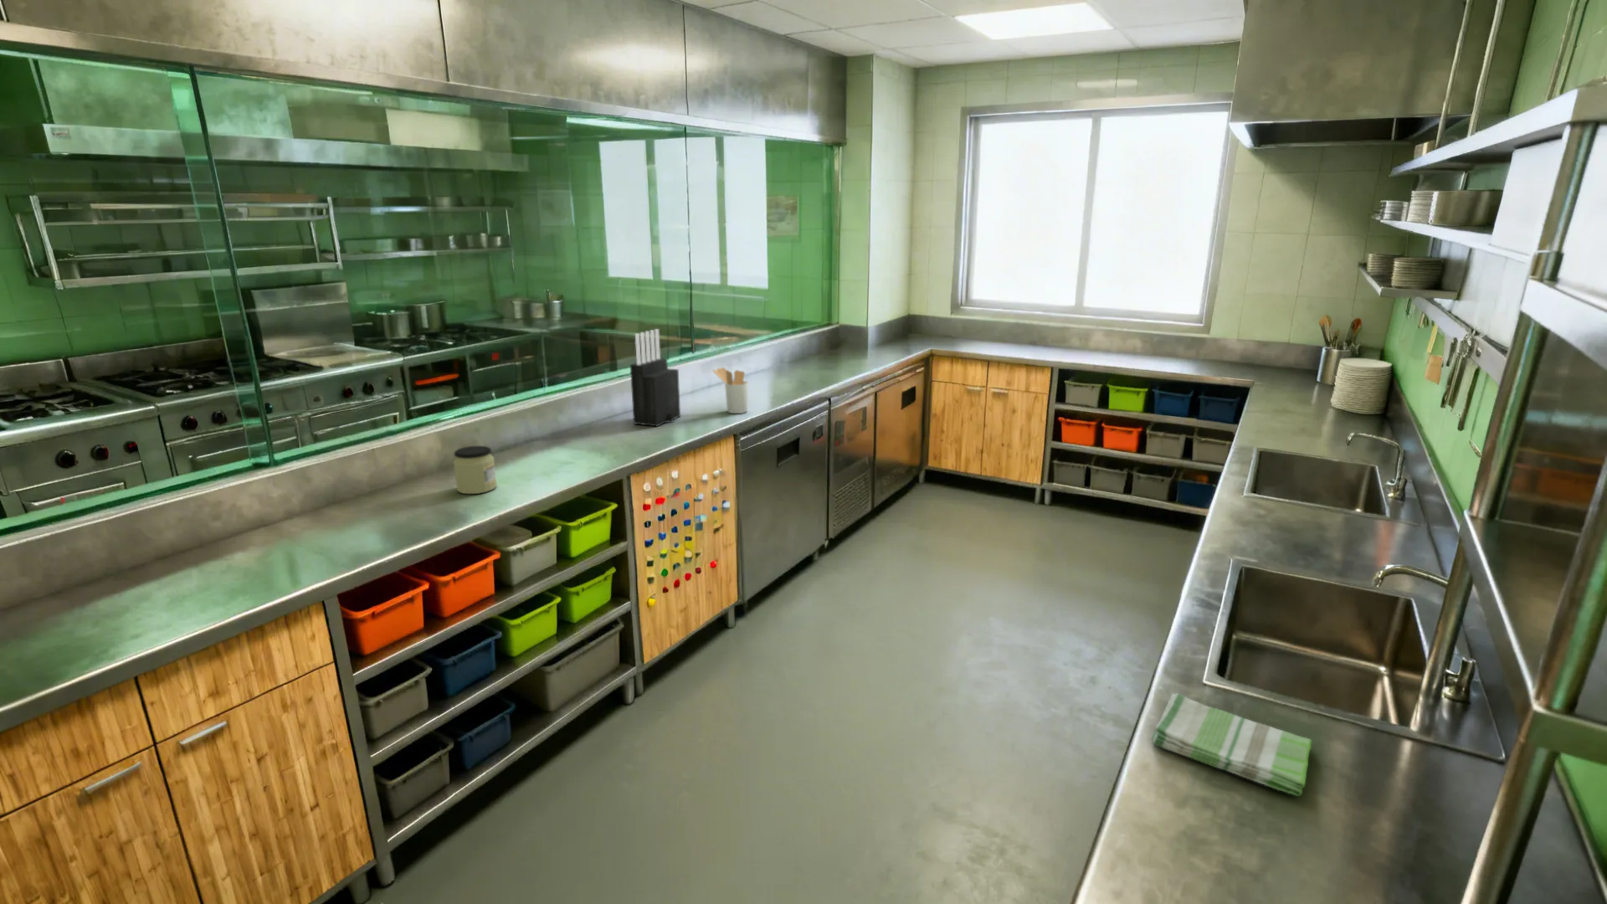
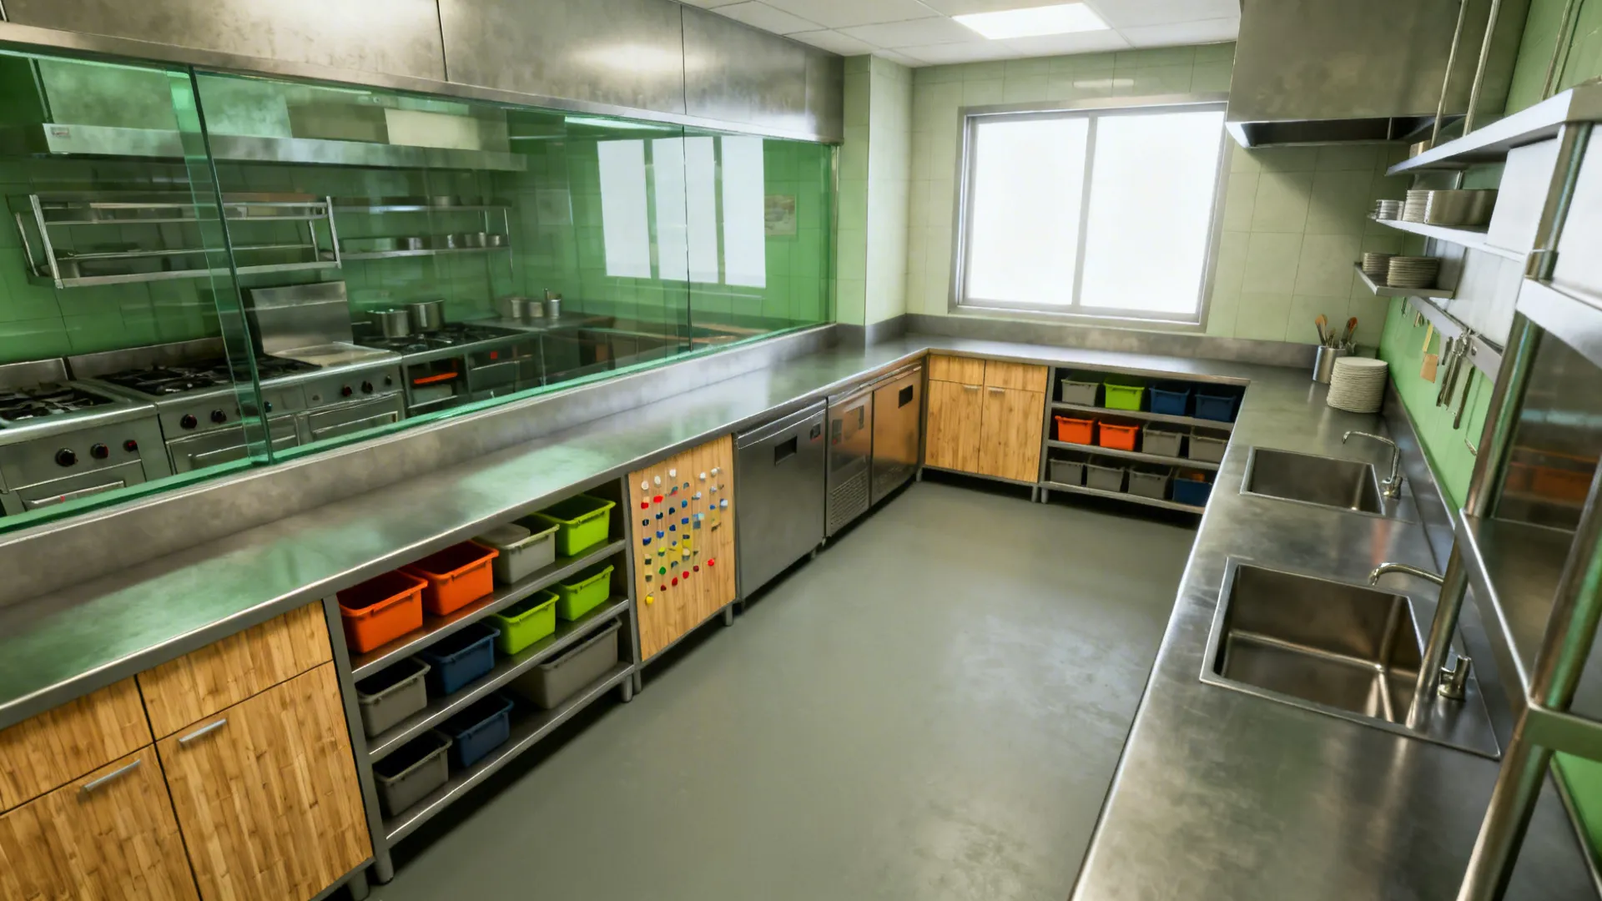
- dish towel (1232, 736)
- jar (475, 469)
- utensil holder (731, 390)
- knife block (657, 376)
